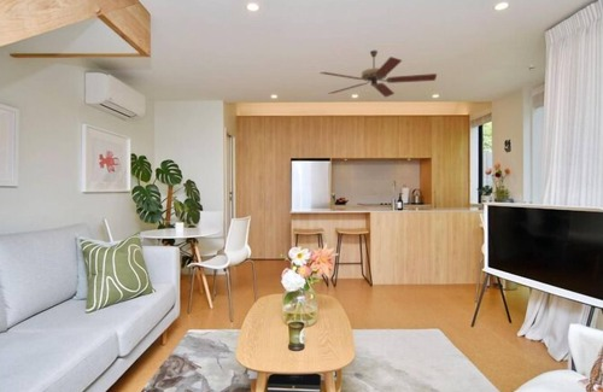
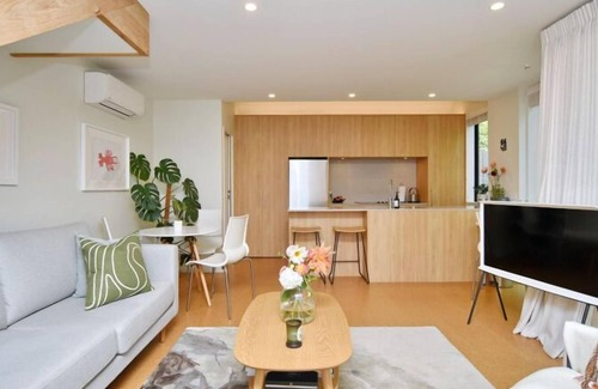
- ceiling fan (377, 69)
